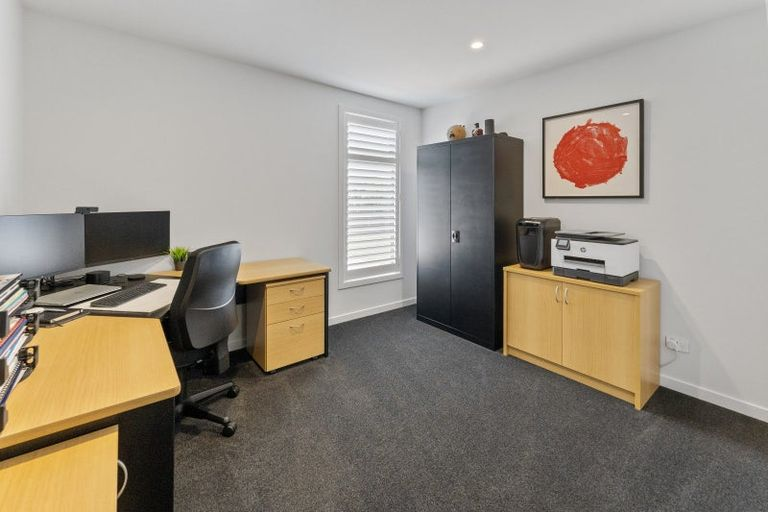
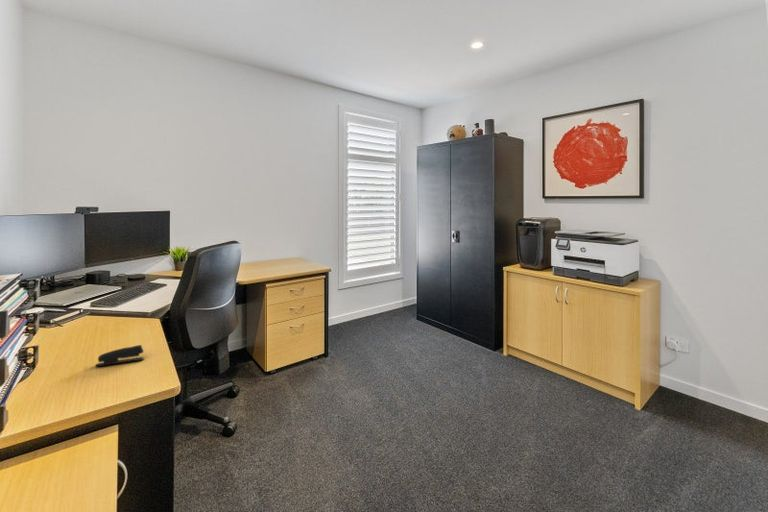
+ stapler (120, 355)
